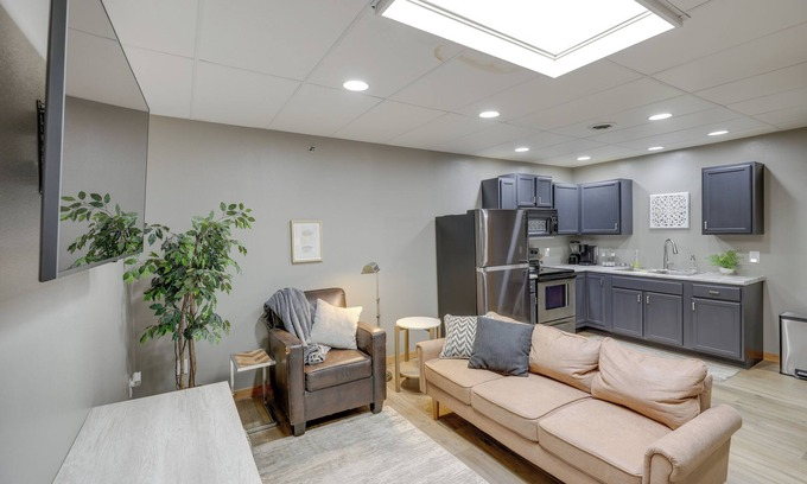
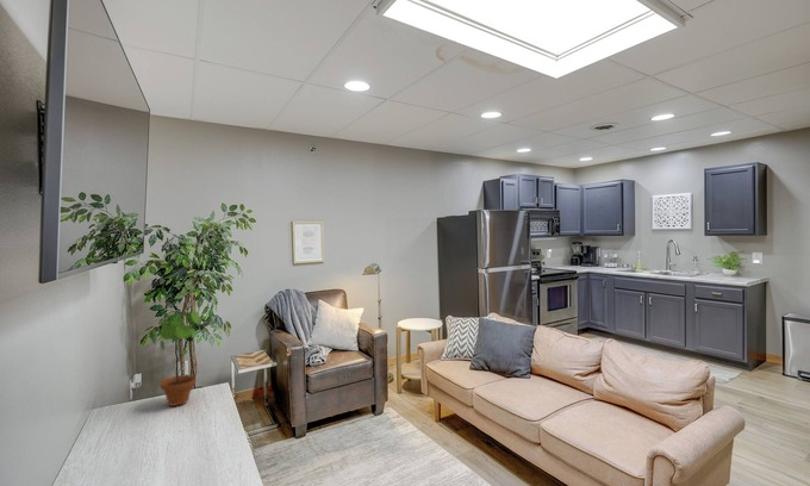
+ potted plant (179, 356)
